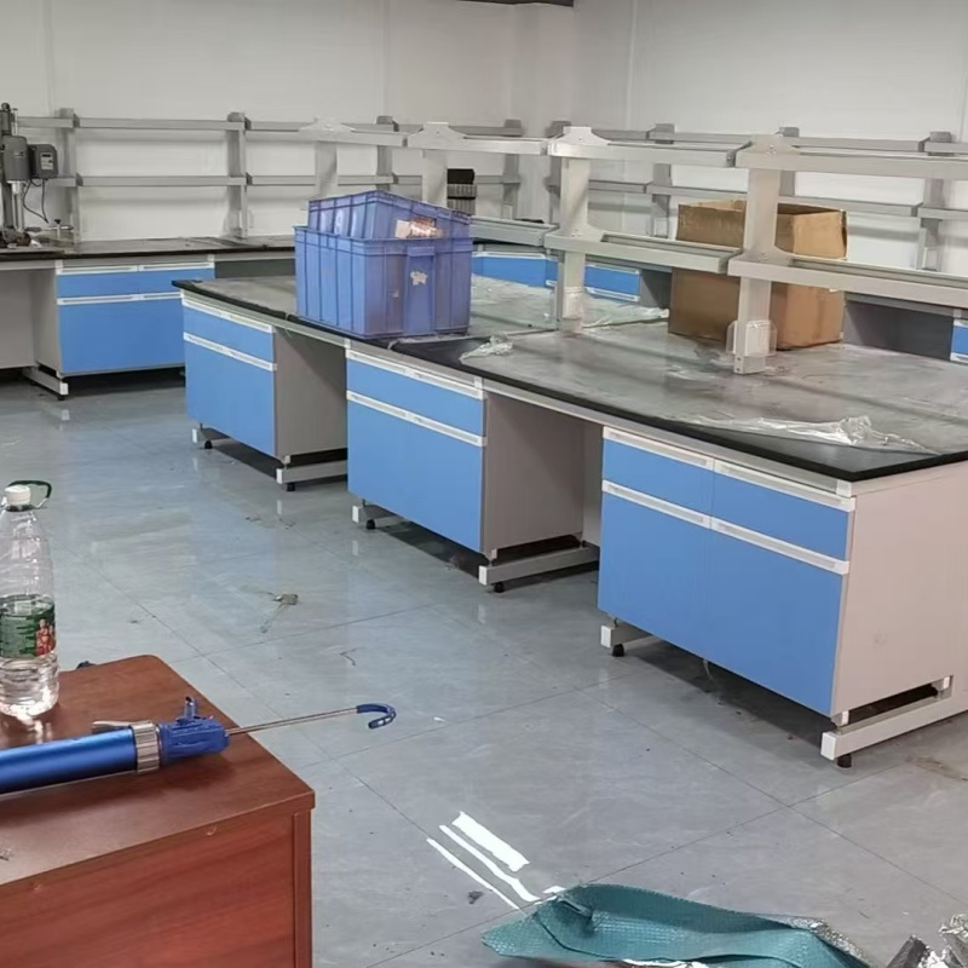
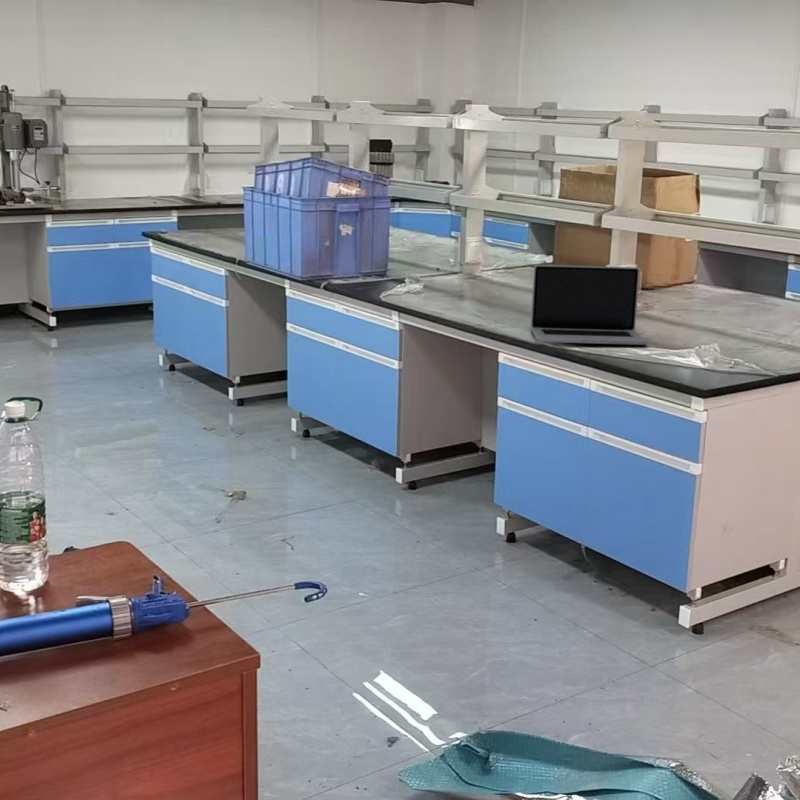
+ laptop (589, 304)
